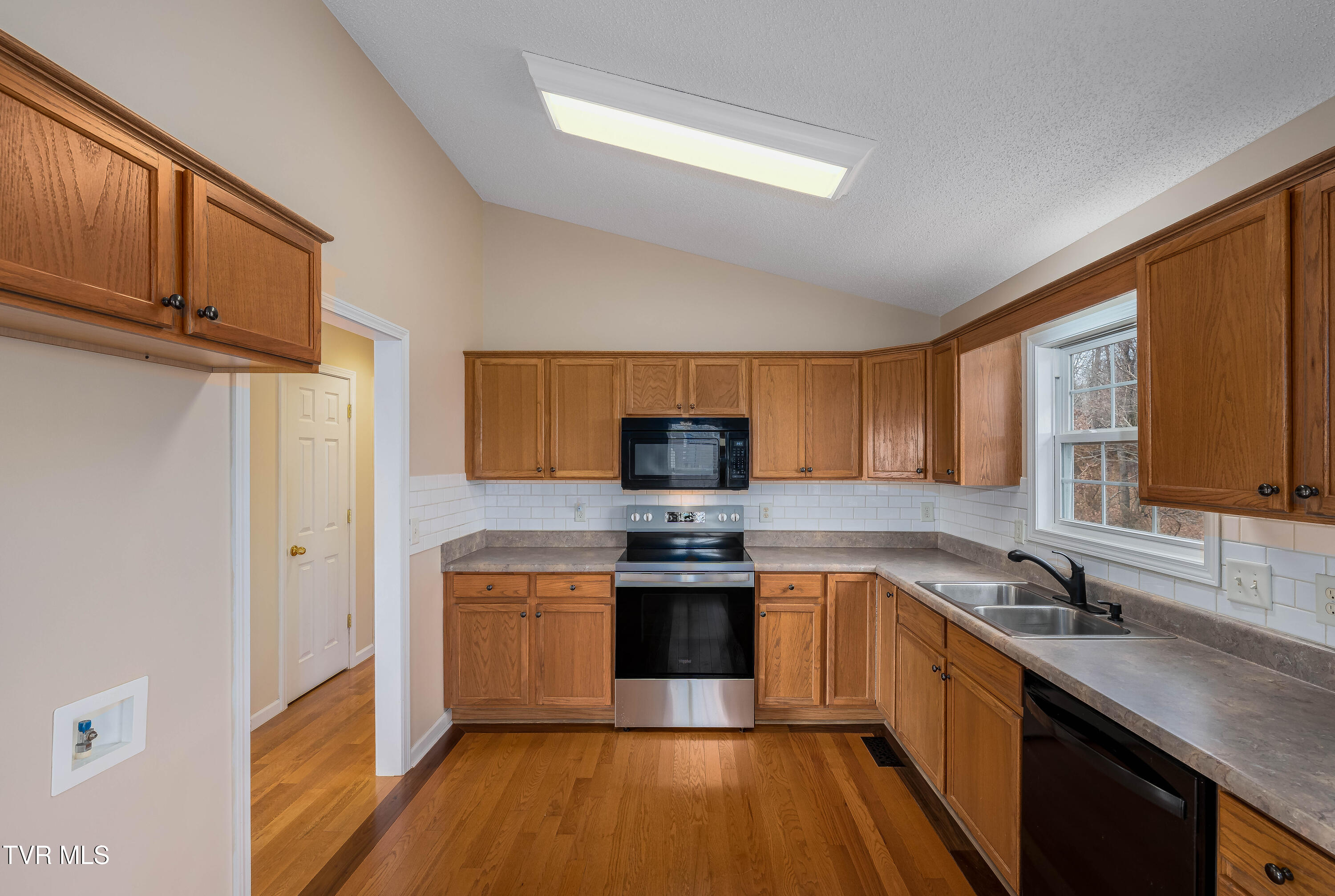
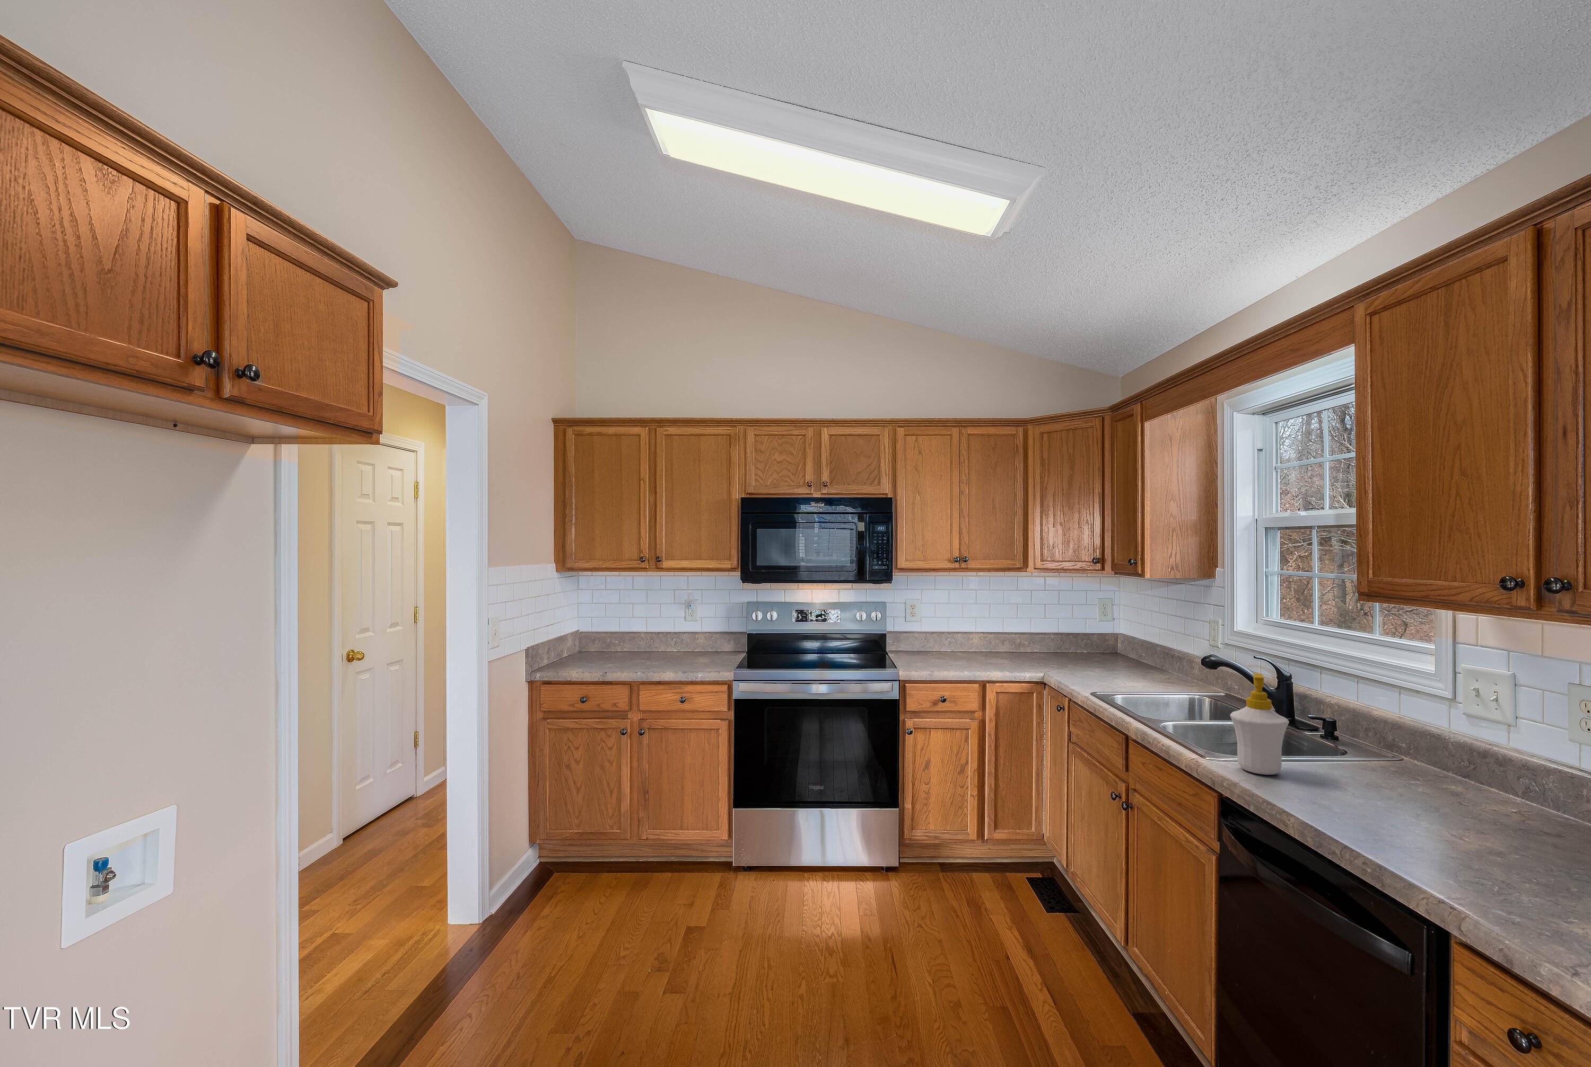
+ soap bottle (1258, 723)
